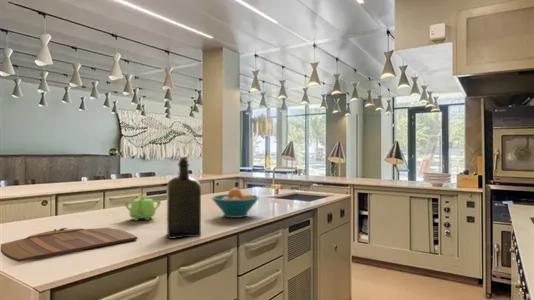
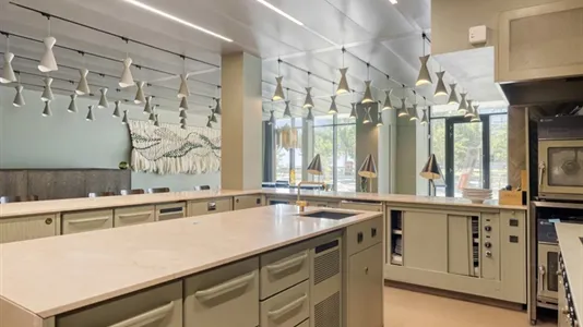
- liquor (183, 195)
- teapot (142, 207)
- cutting board (66, 237)
- fruit bowl (235, 202)
